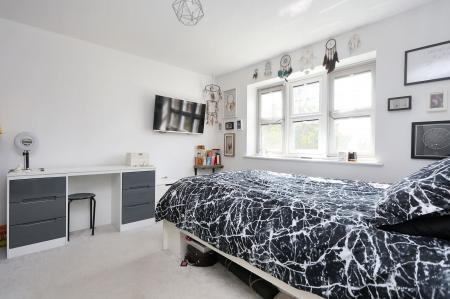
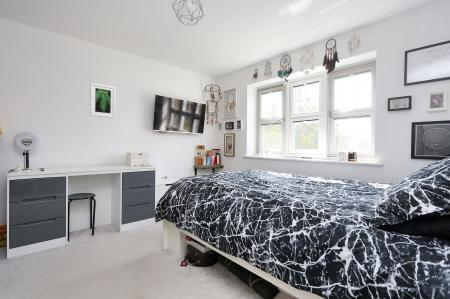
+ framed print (103, 101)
